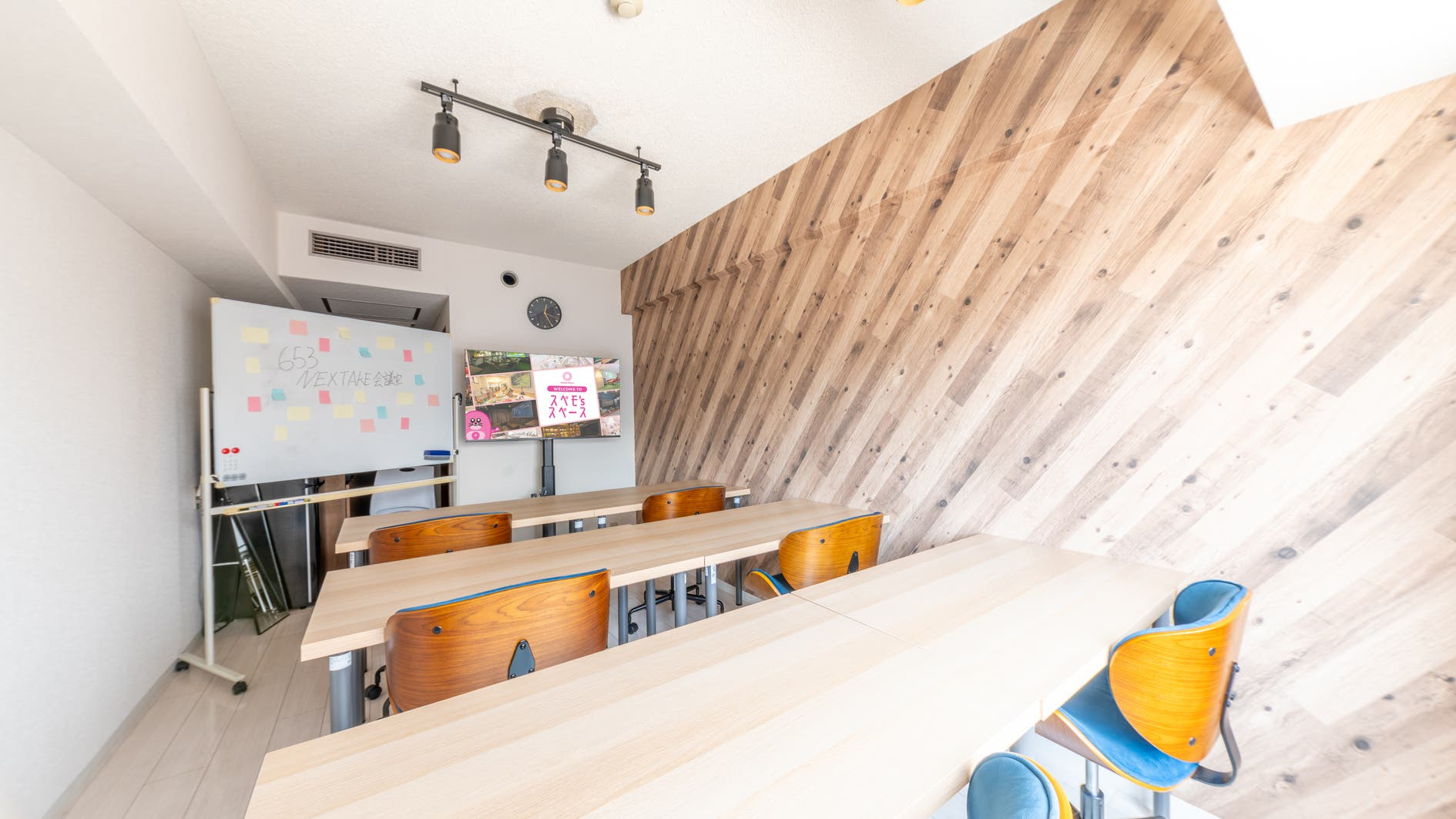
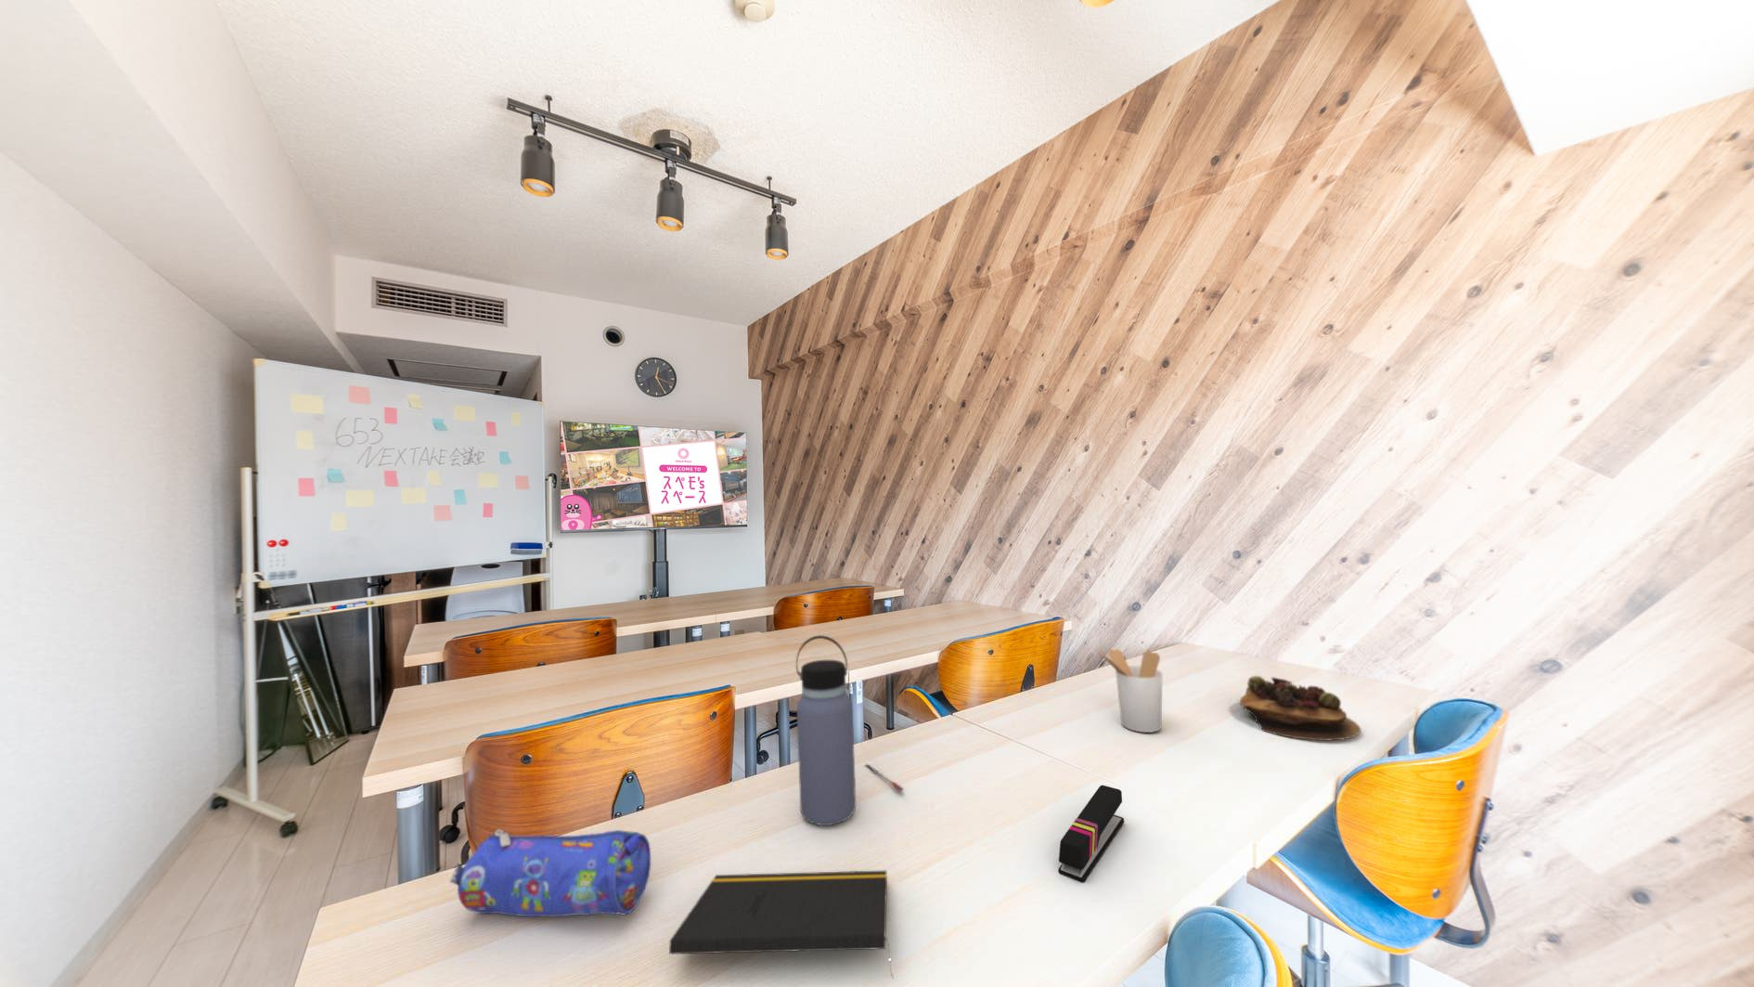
+ succulent plant (1290, 699)
+ utensil holder (1129, 686)
+ stapler (1093, 828)
+ pencil case (557, 869)
+ pen (883, 775)
+ water bottle (825, 727)
+ notepad (790, 907)
